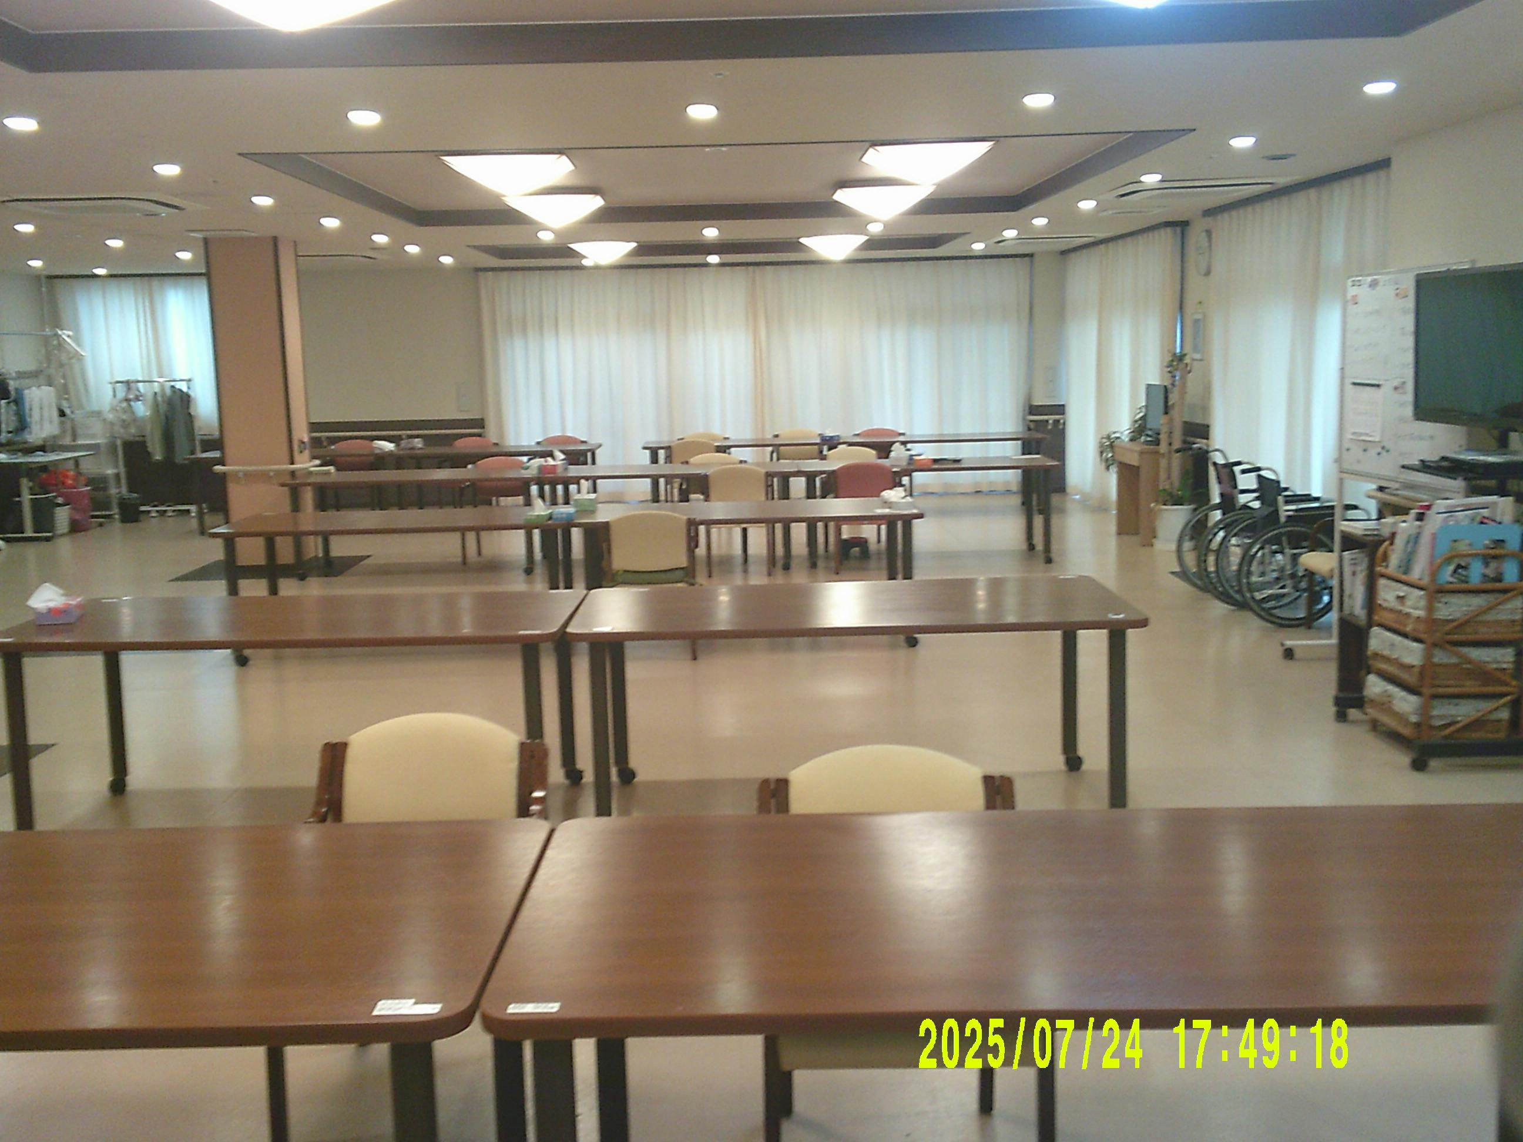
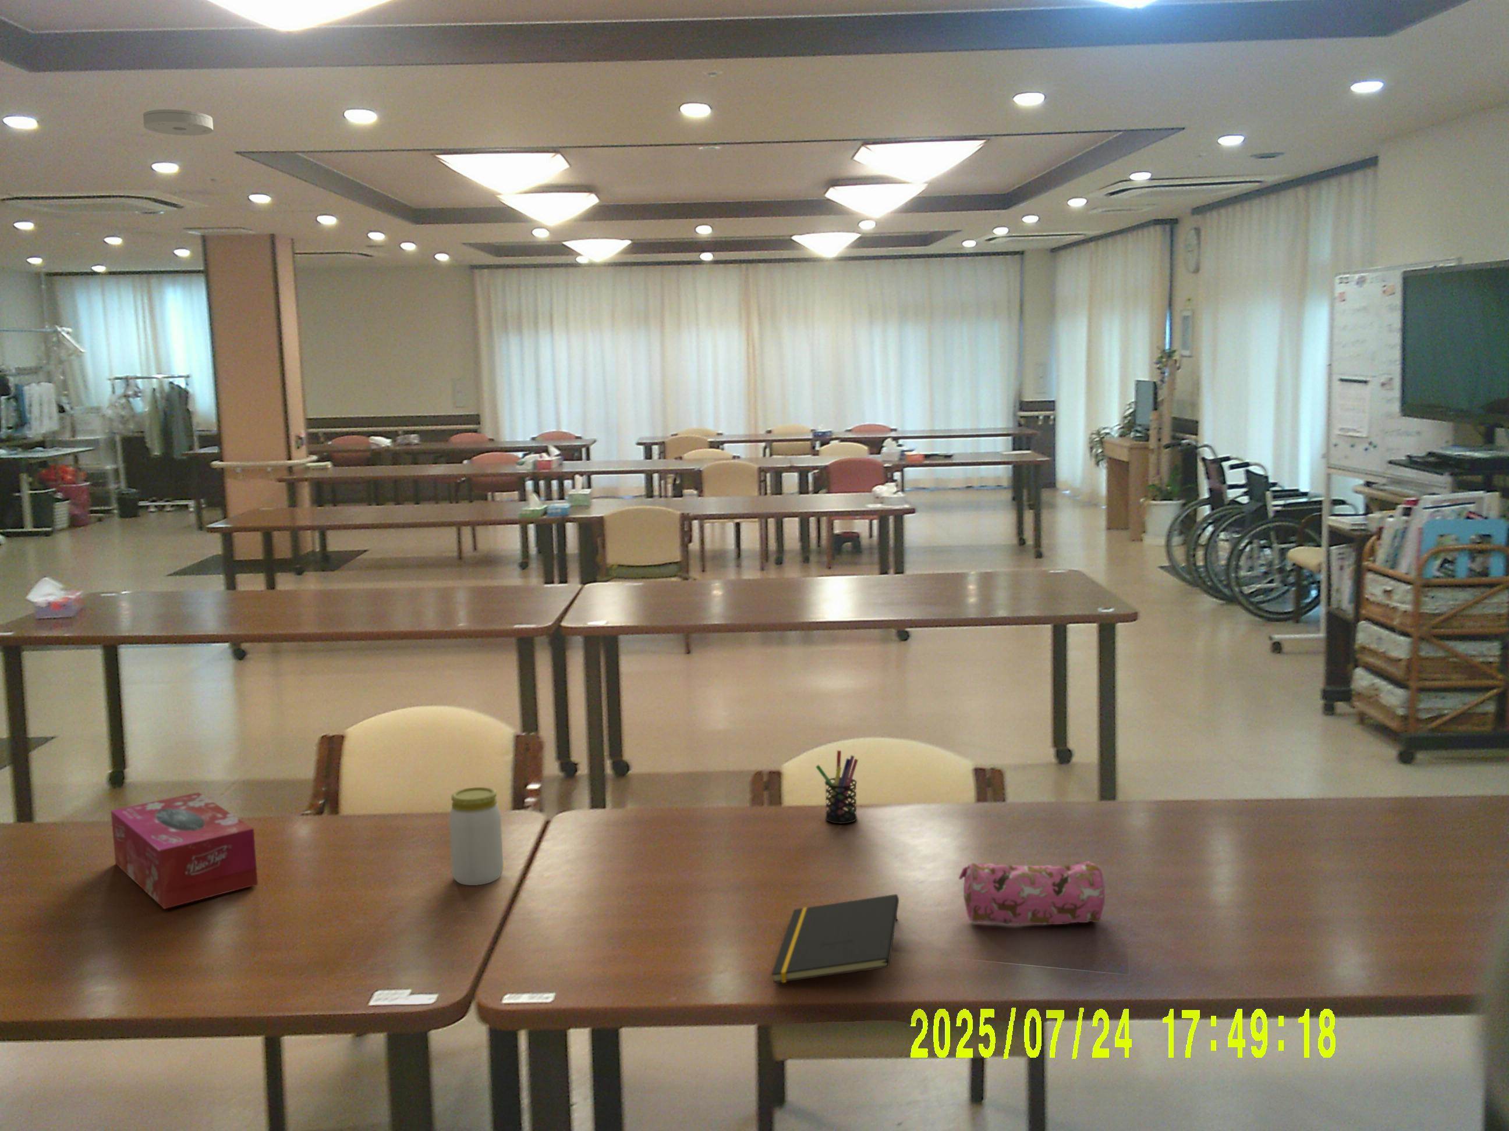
+ pen holder (836, 786)
+ smoke detector (178, 122)
+ tissue box (182, 847)
+ notepad (839, 936)
+ pencil case (1031, 892)
+ jar (475, 835)
